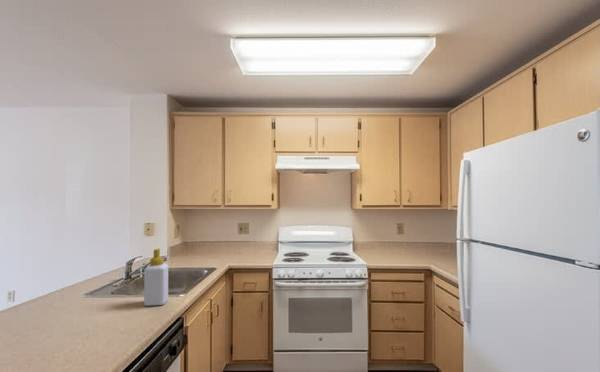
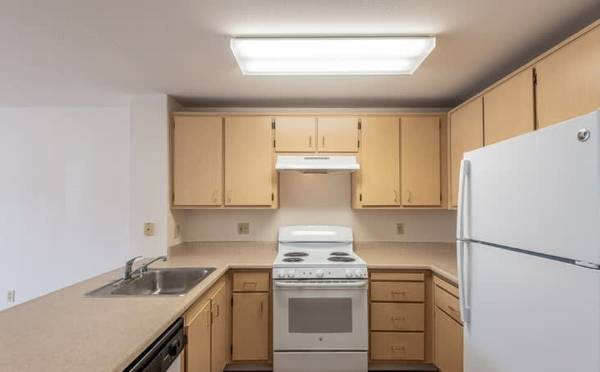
- soap bottle (156, 276)
